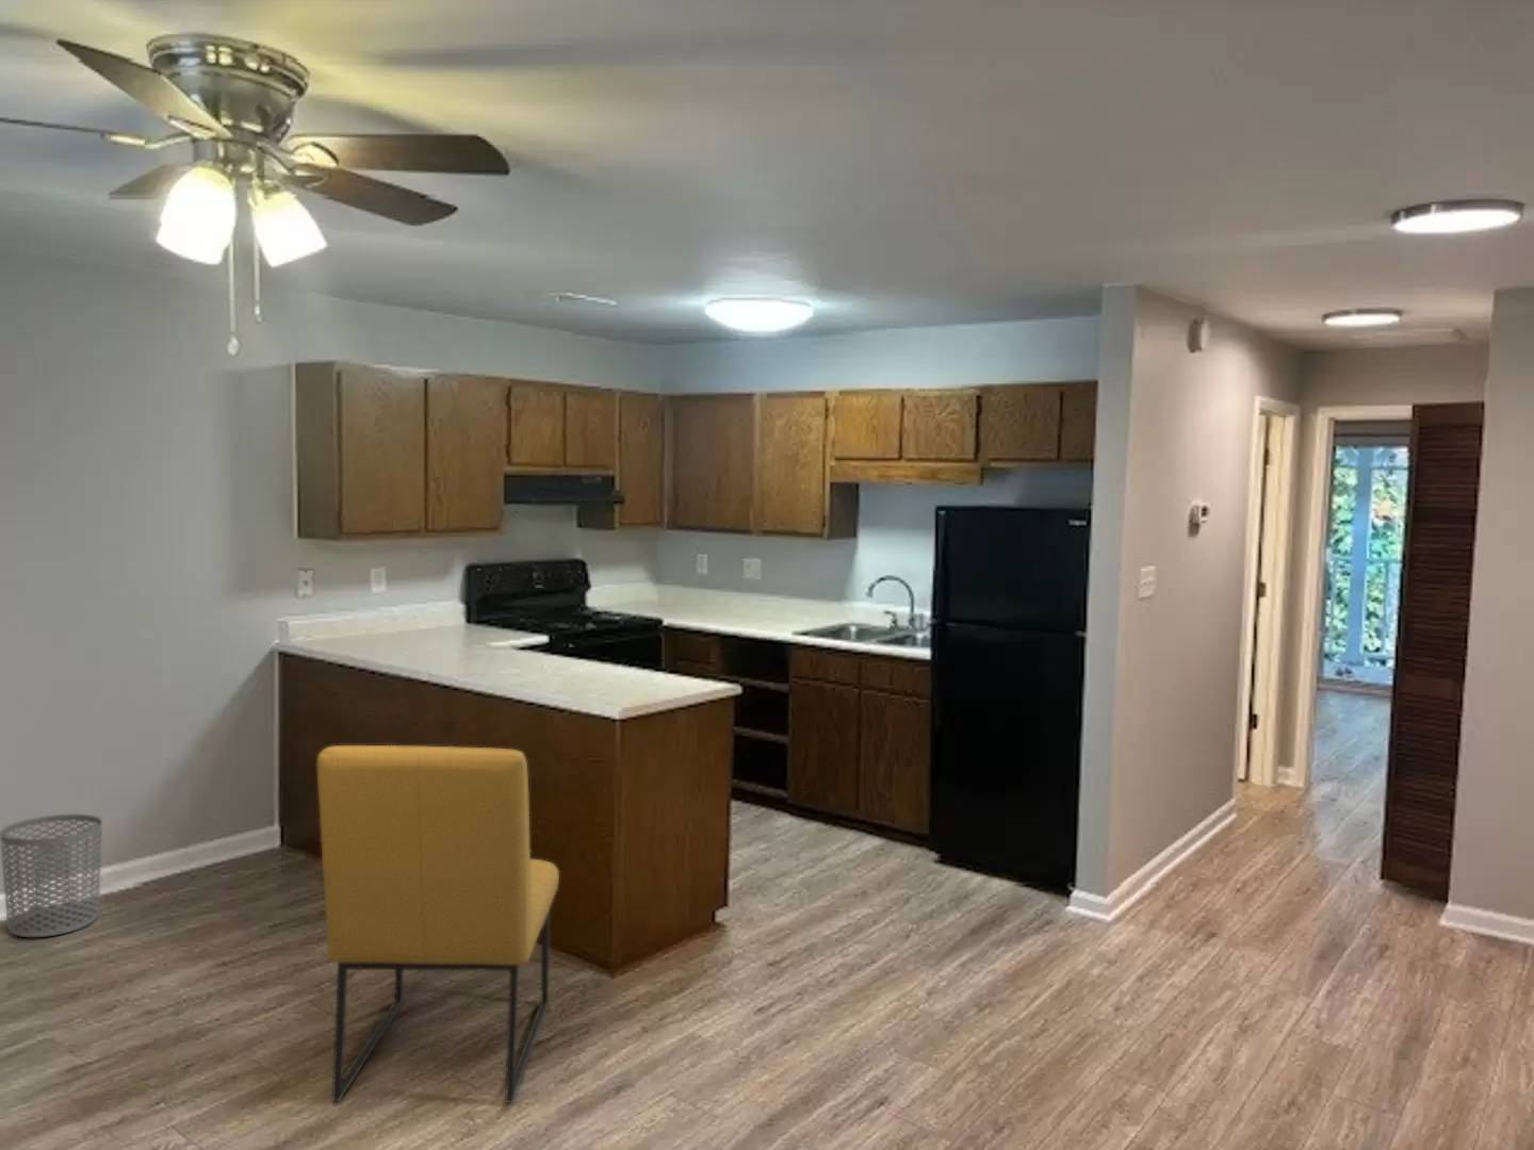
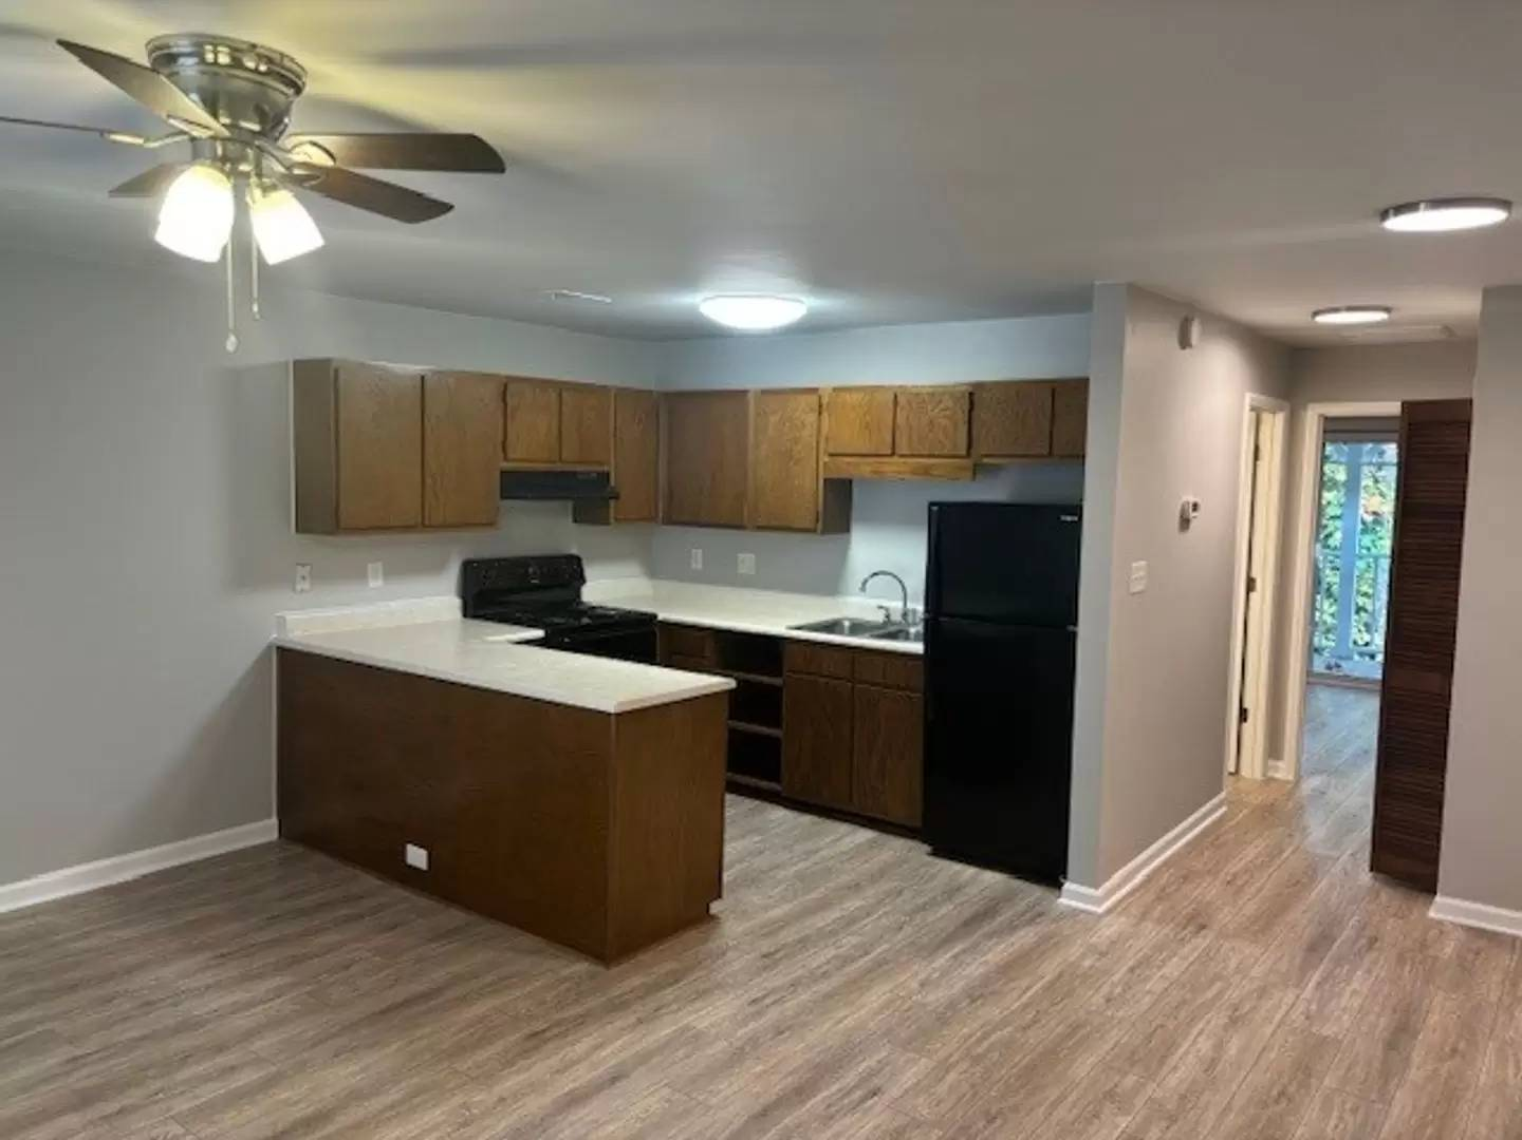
- chair (448, 890)
- waste bin (53, 876)
